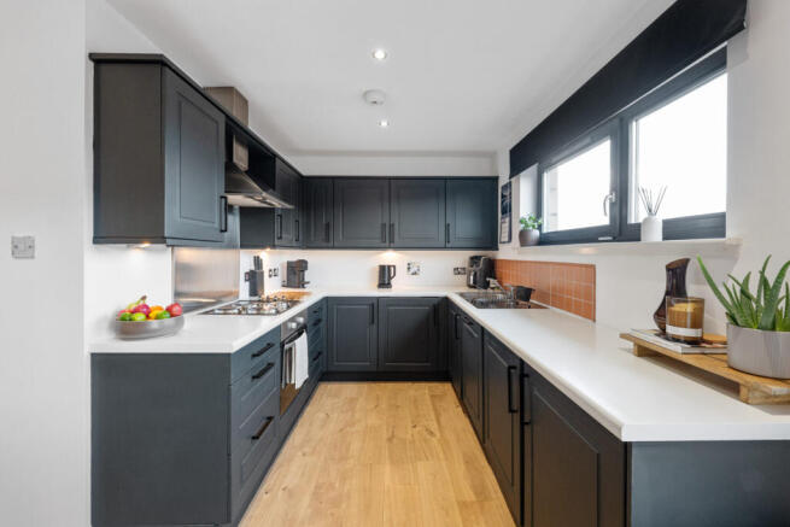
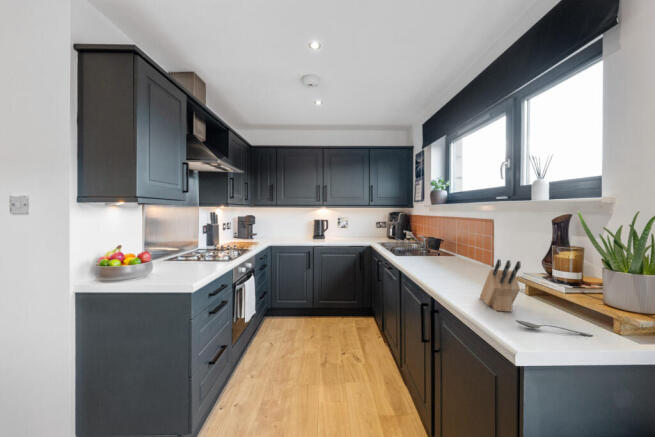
+ knife block (499, 281)
+ spoon (552, 326)
